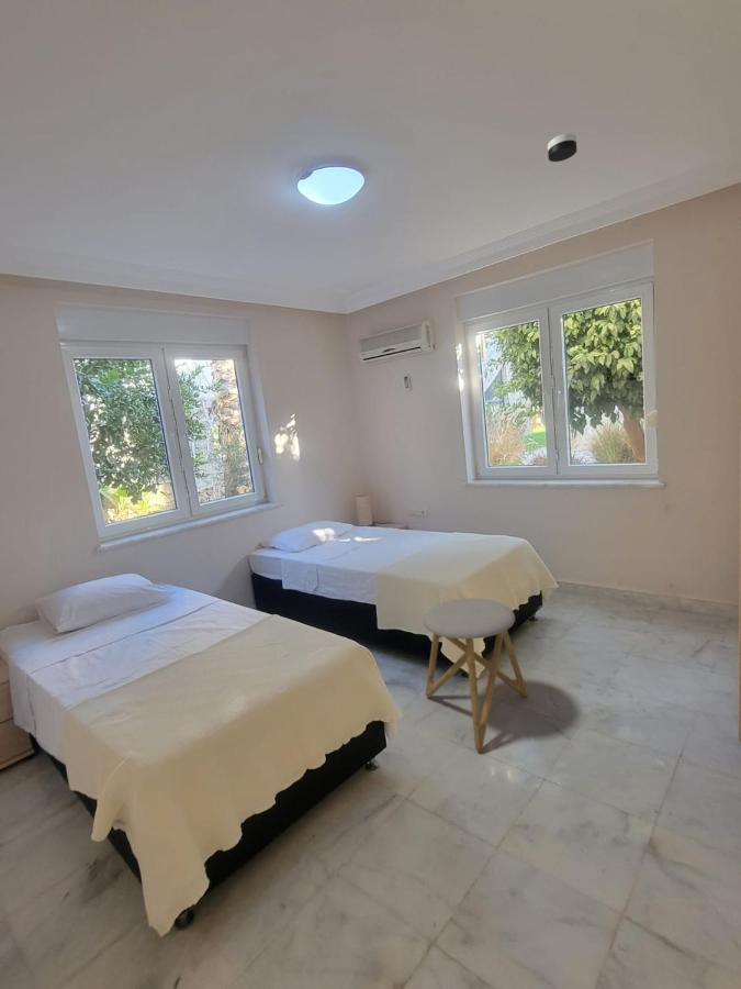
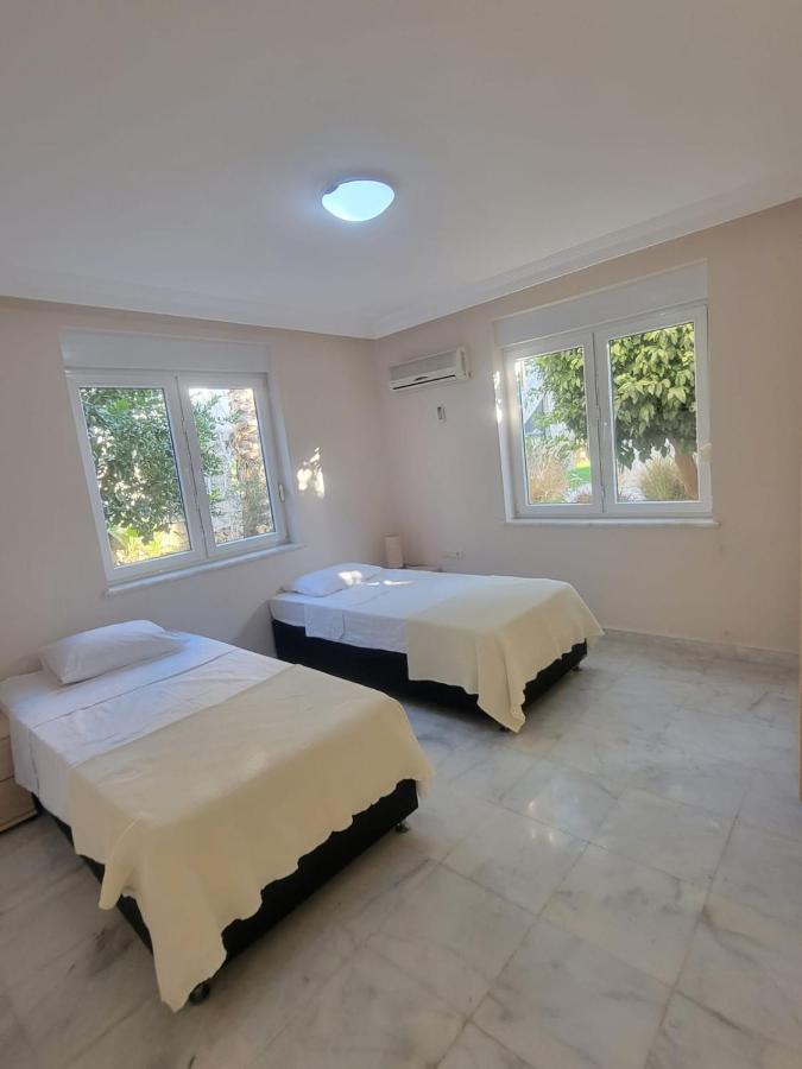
- smoke detector (562, 147)
- stool (472, 666)
